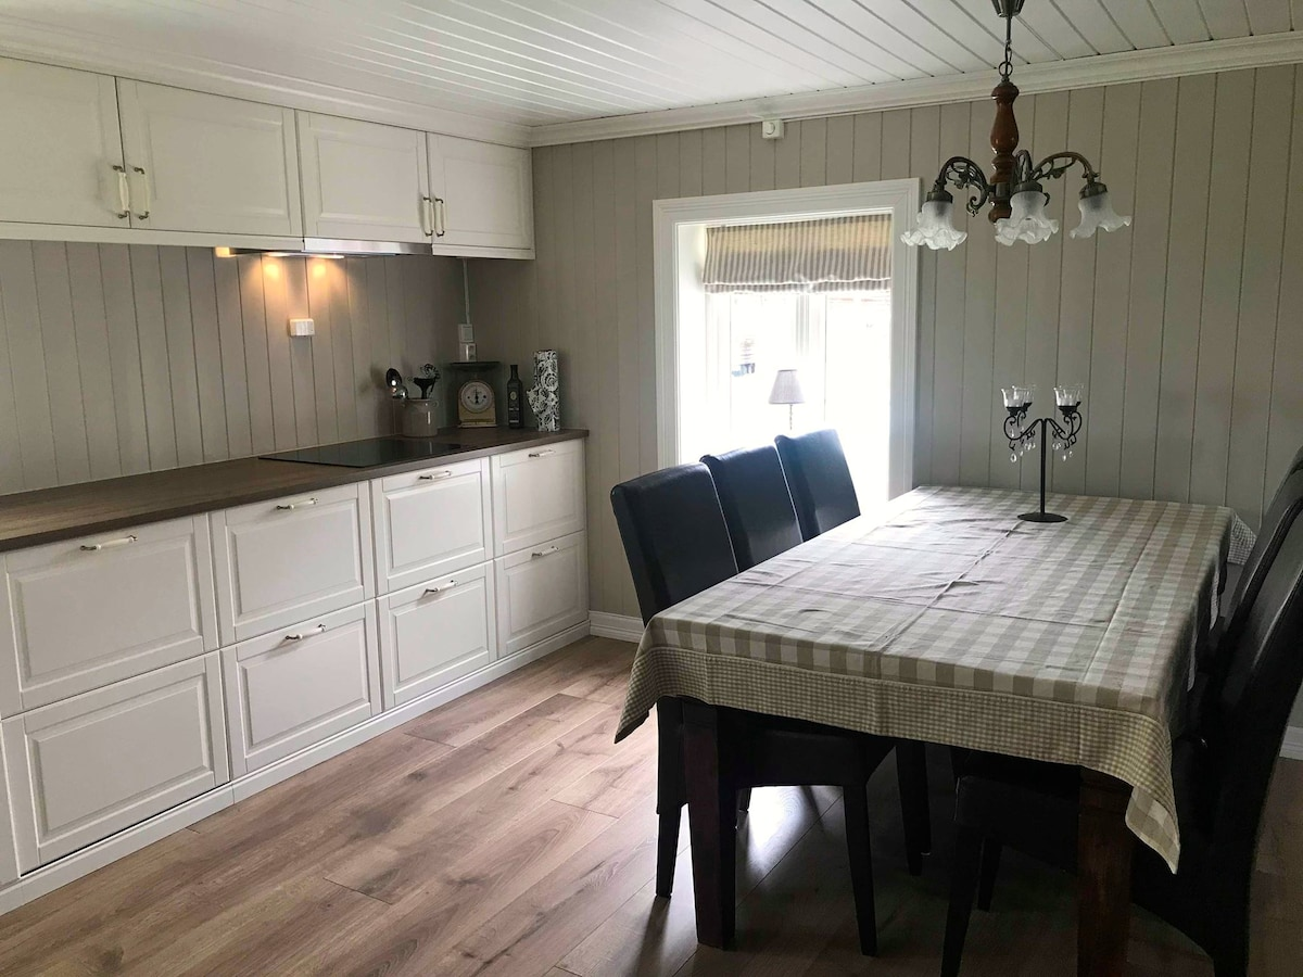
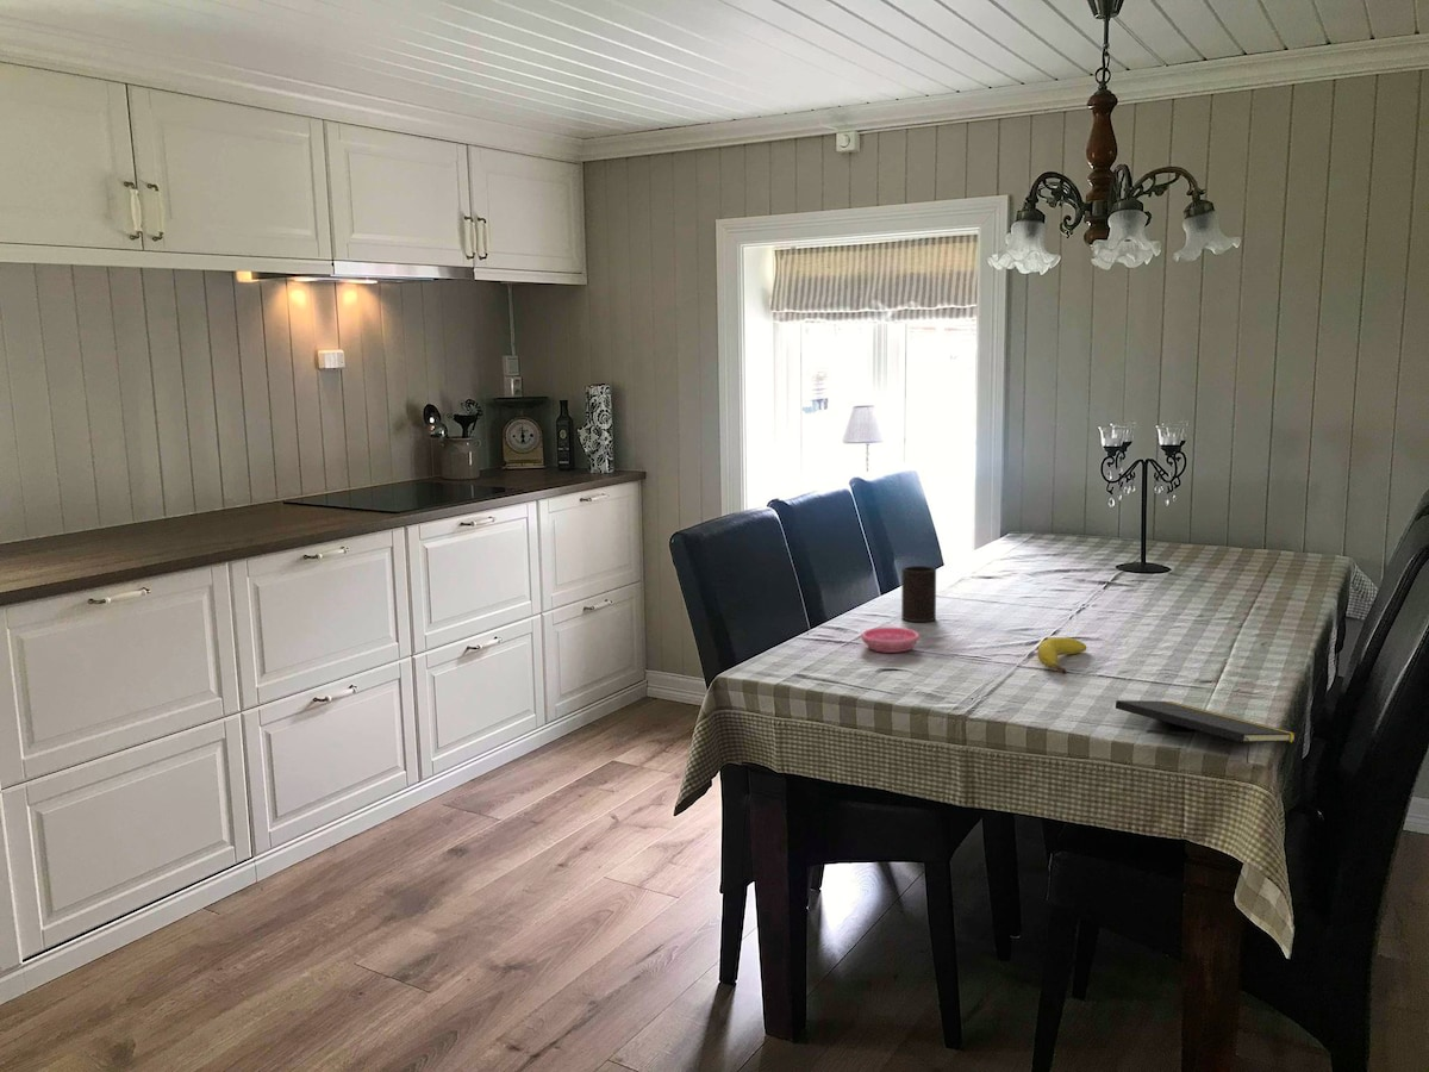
+ notepad (1204, 721)
+ saucer (890, 640)
+ cup (918, 593)
+ fruit (1060, 649)
